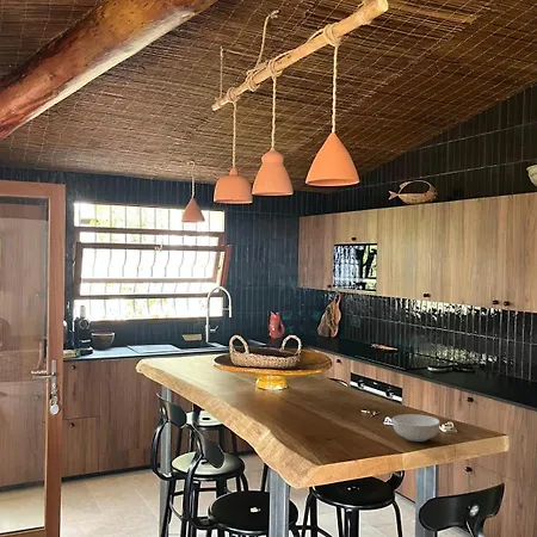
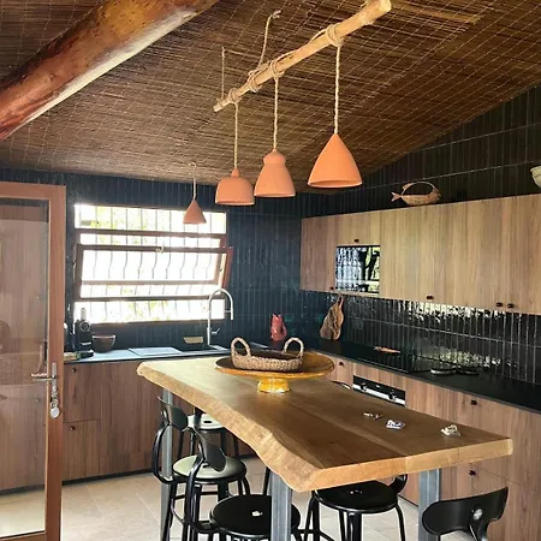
- cereal bowl (415, 428)
